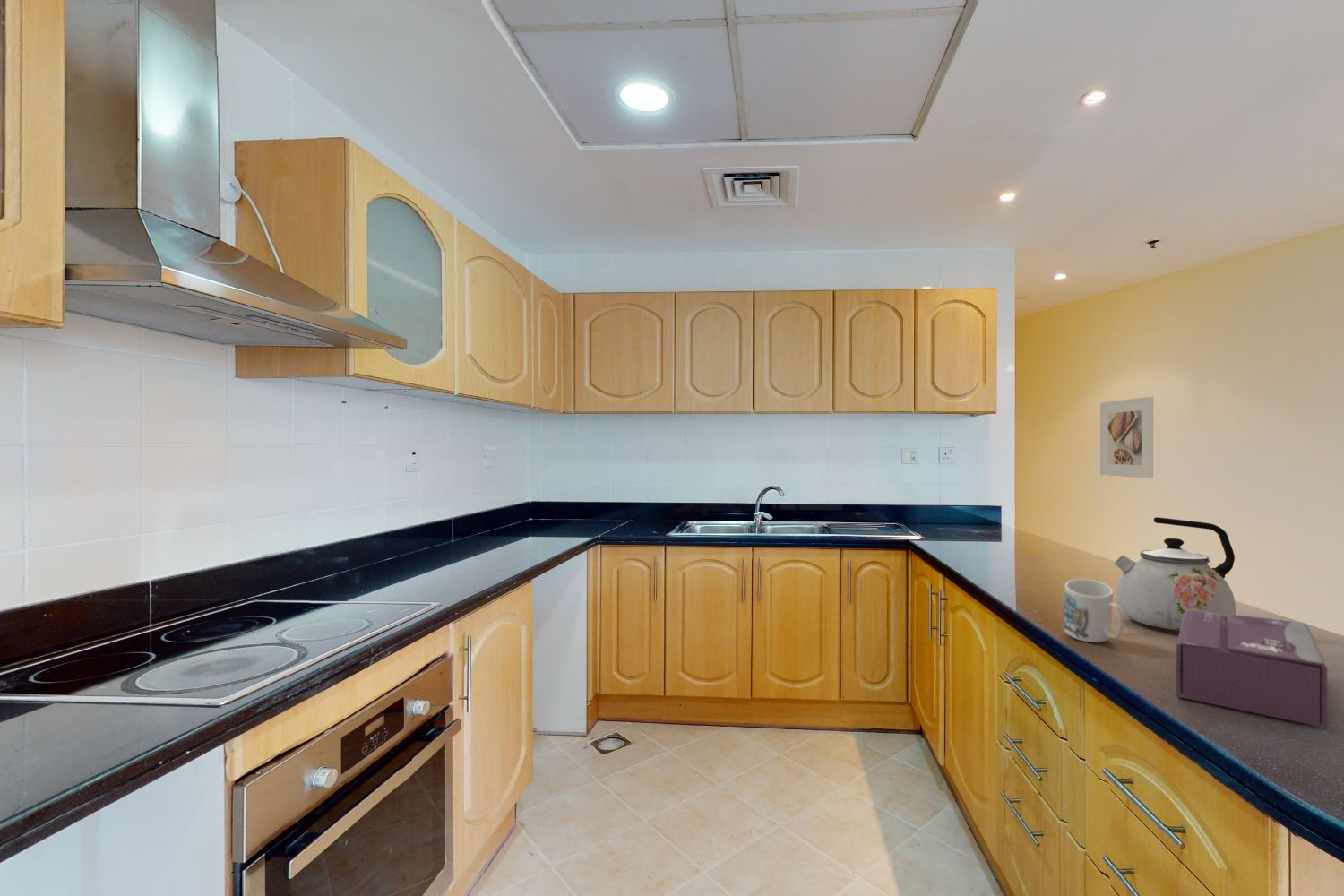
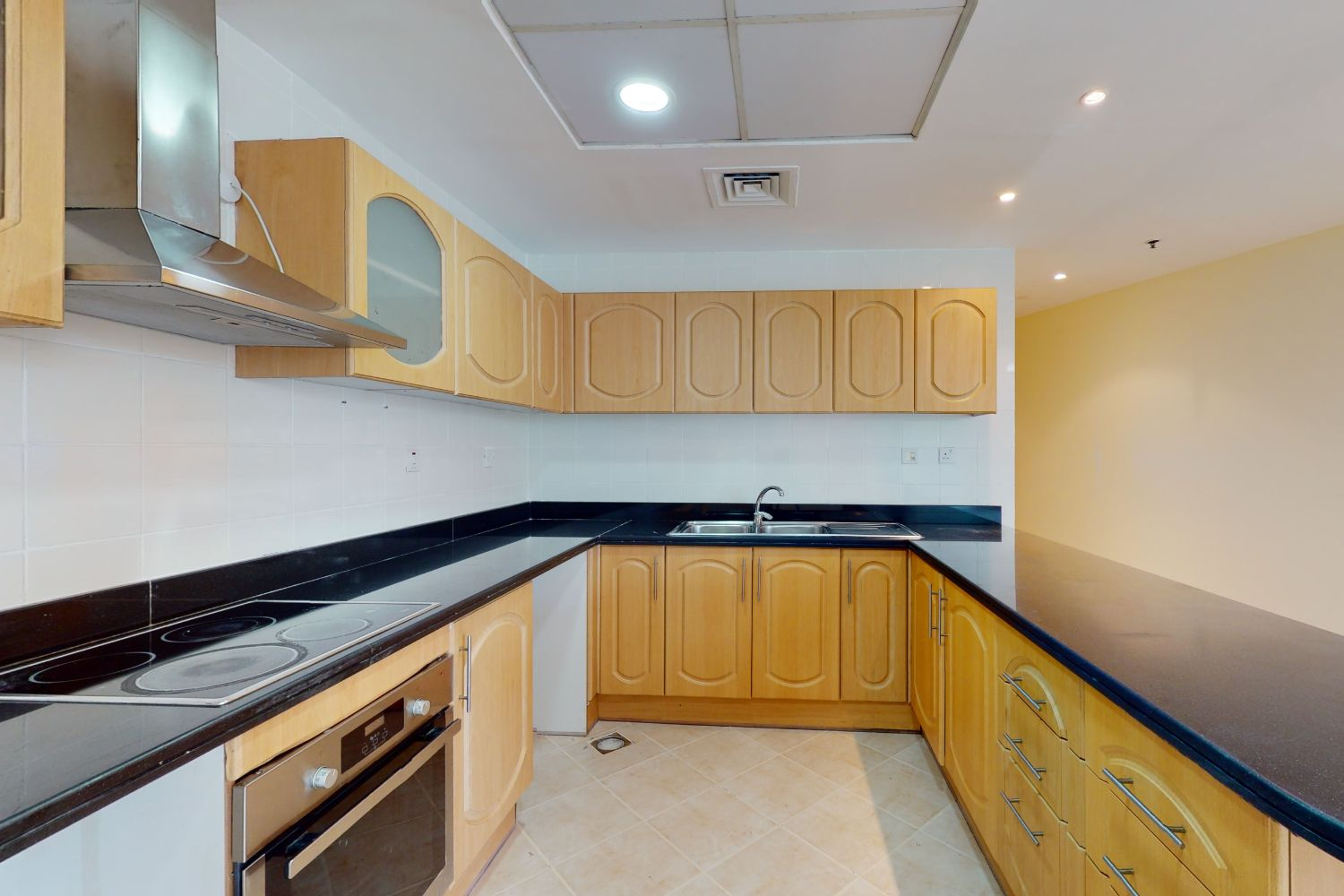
- mug (1095, 611)
- kettle (1172, 572)
- tissue box (1245, 658)
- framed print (1124, 438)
